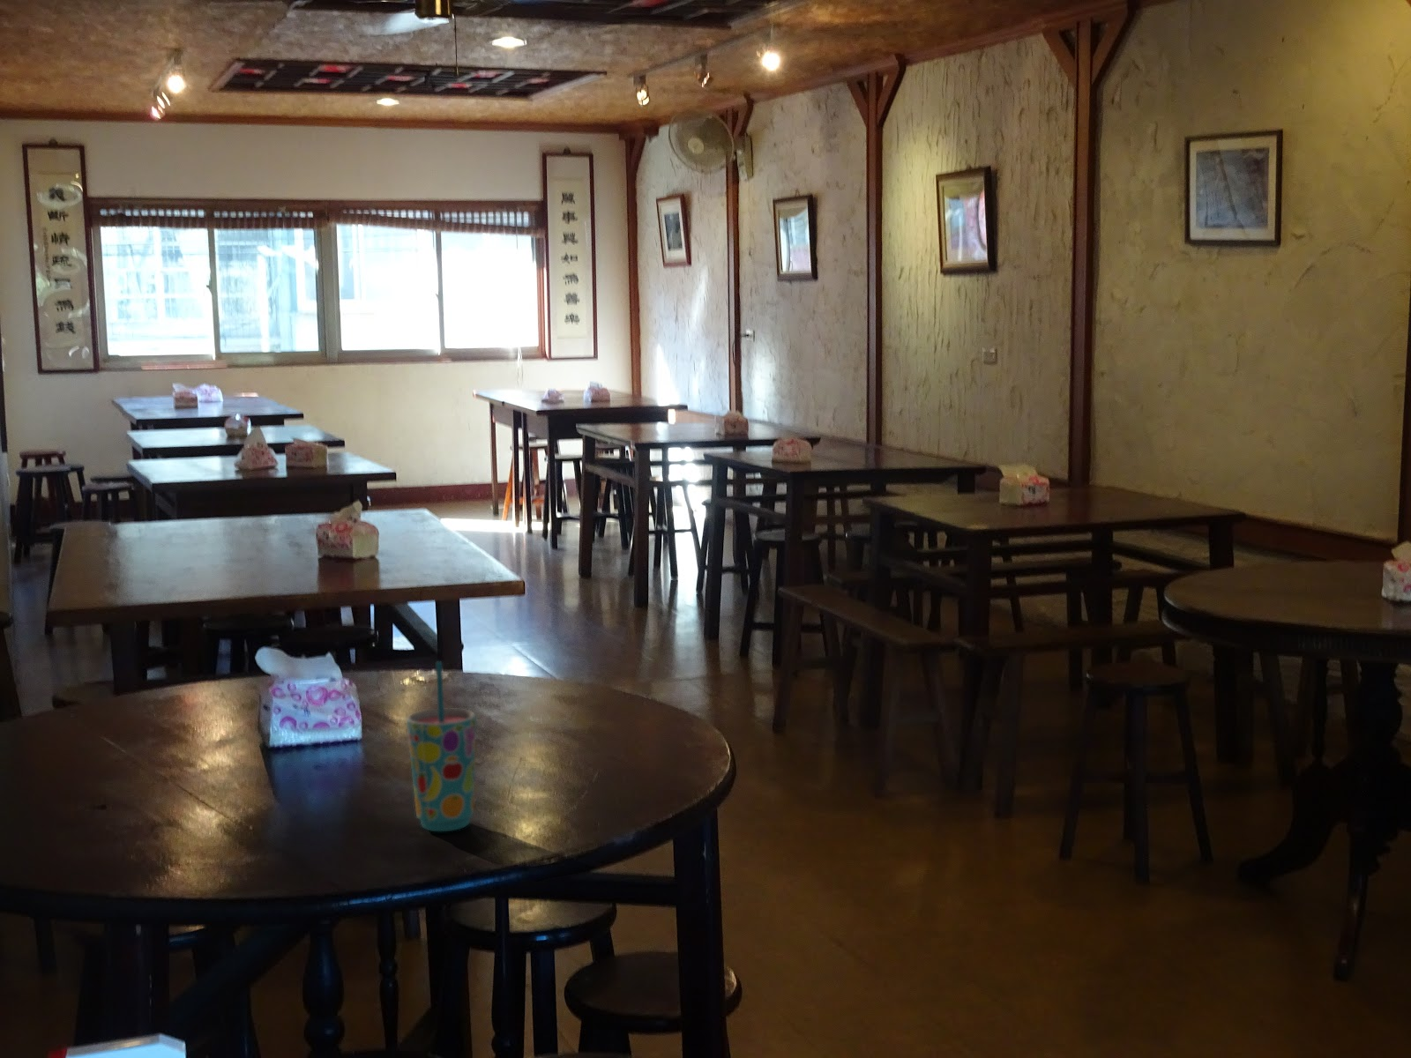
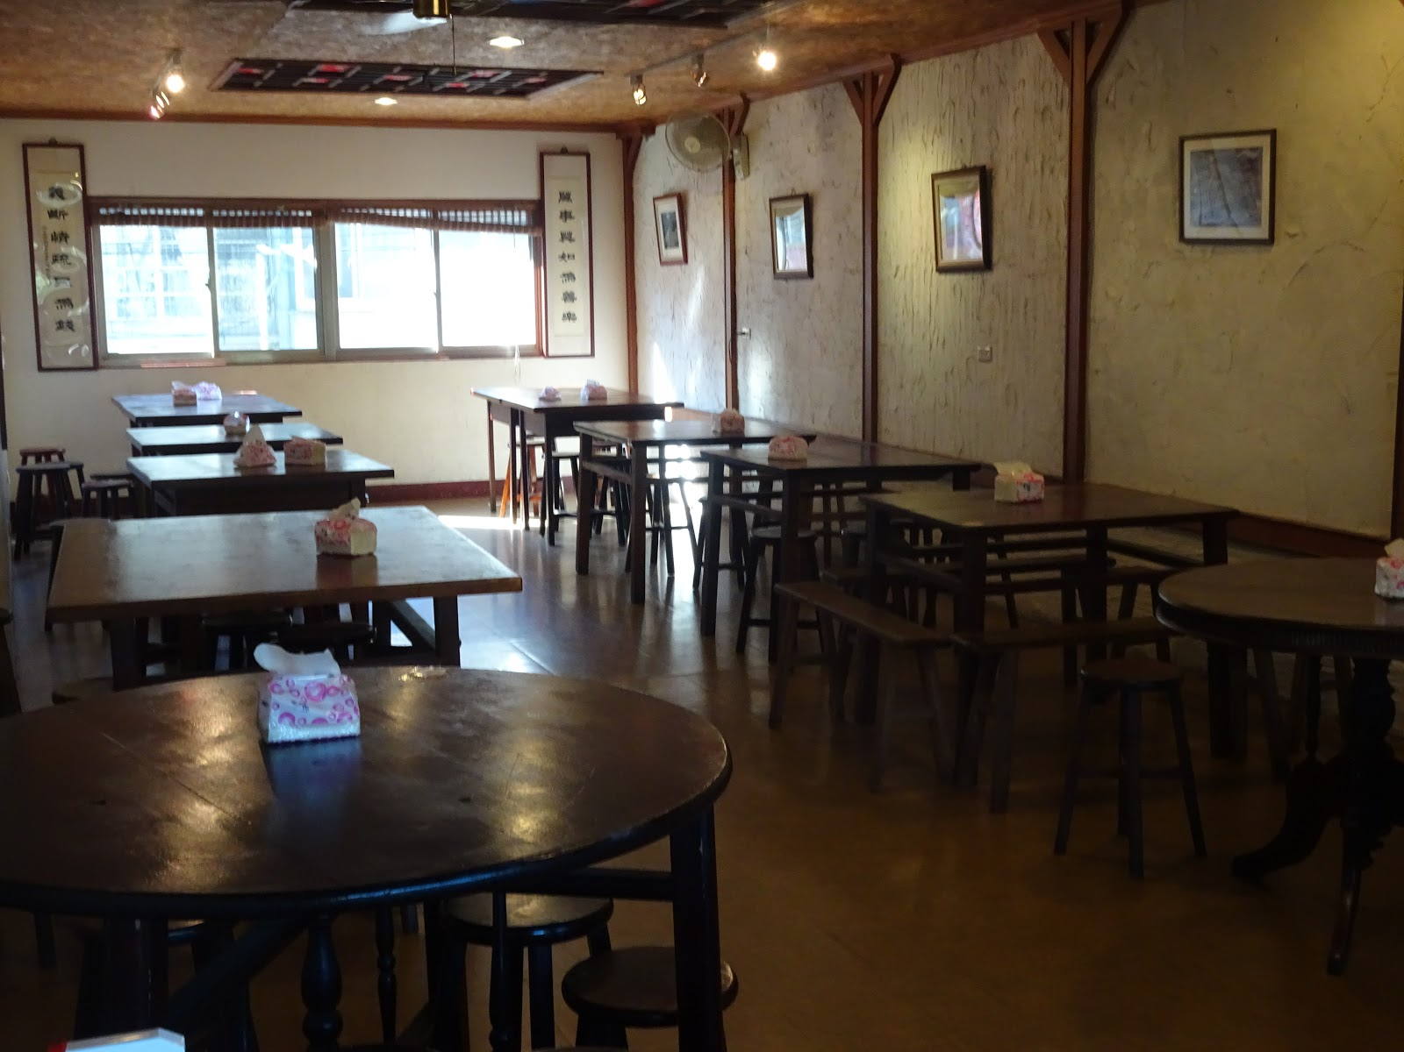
- cup (442, 745)
